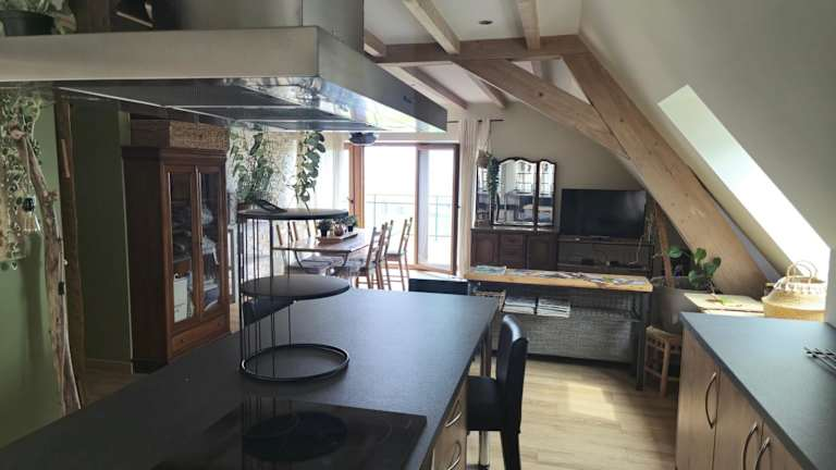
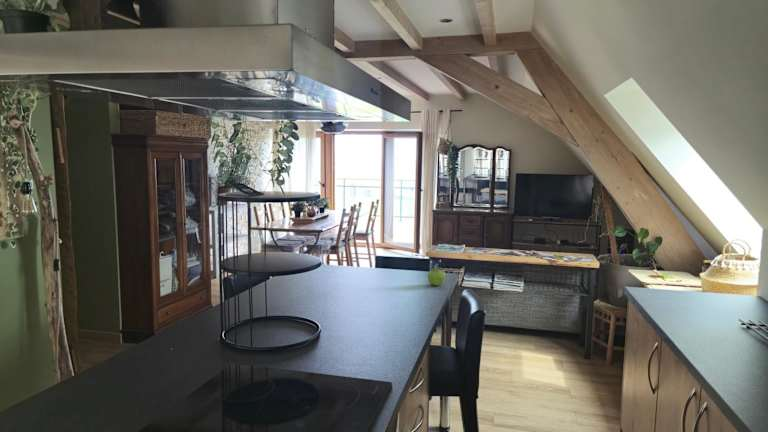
+ fruit (436, 276)
